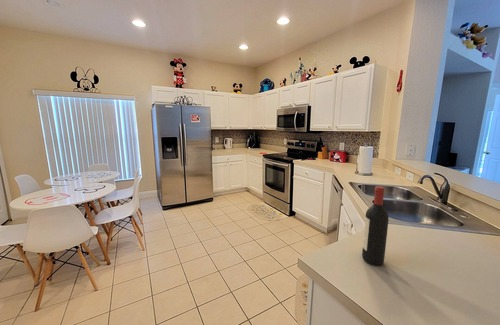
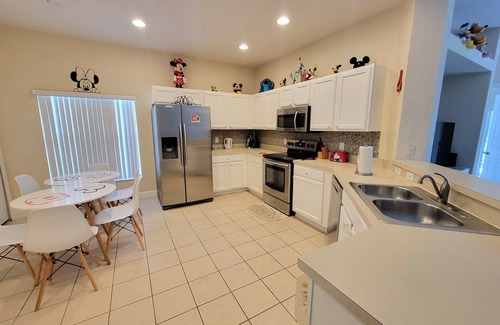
- wine bottle (376, 224)
